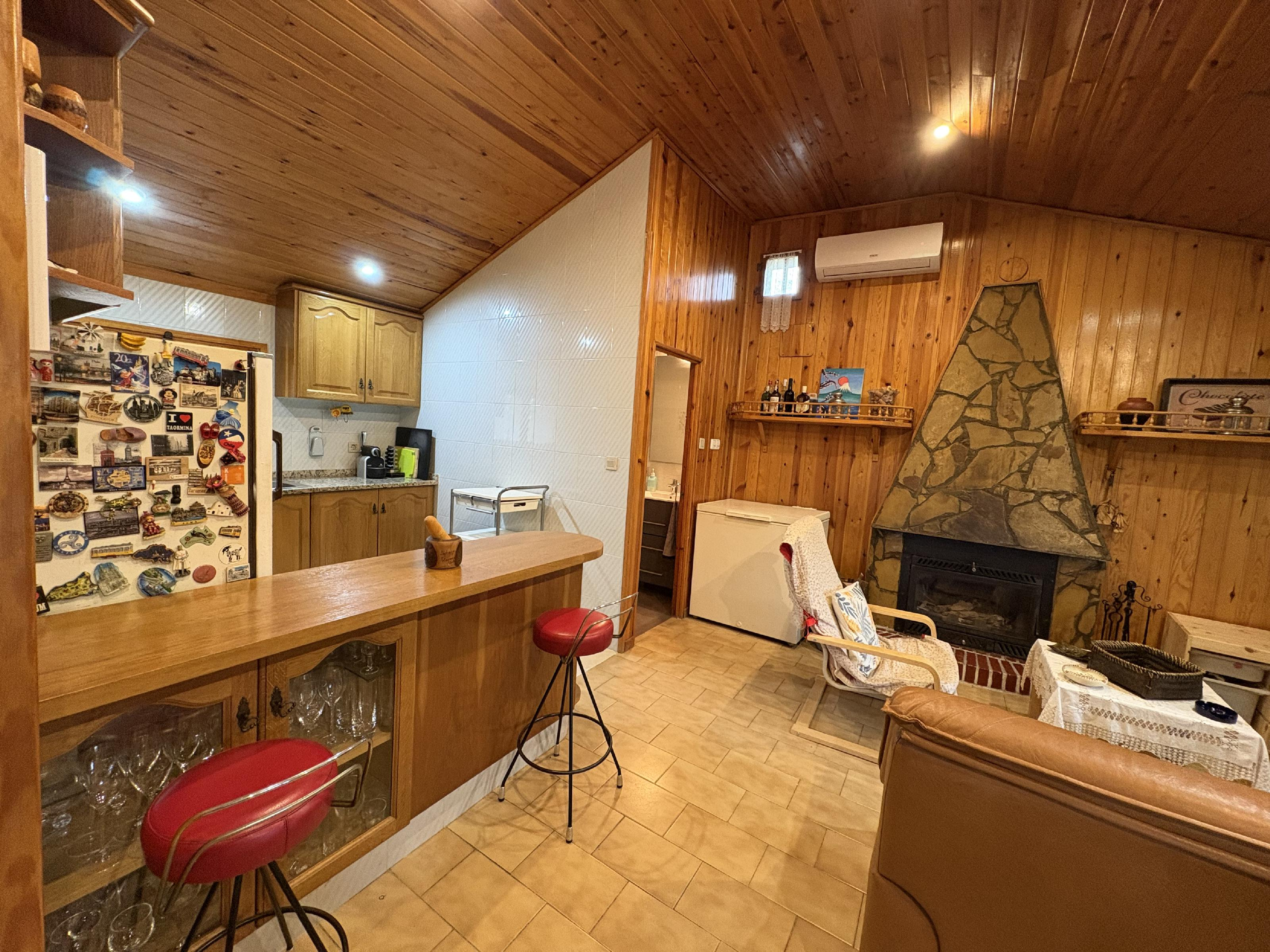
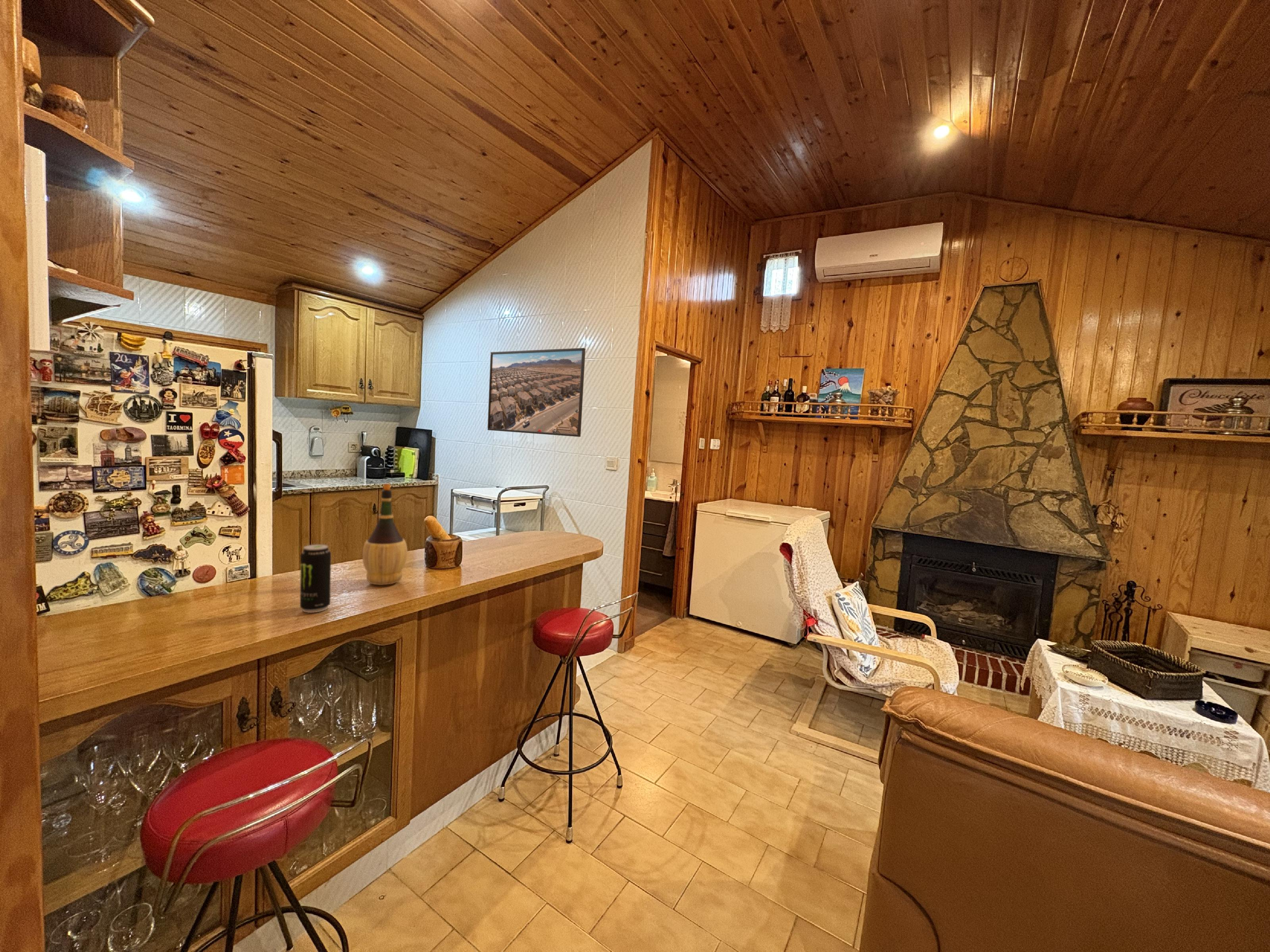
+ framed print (533, 392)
+ beverage can (316, 578)
+ wine bottle (385, 533)
